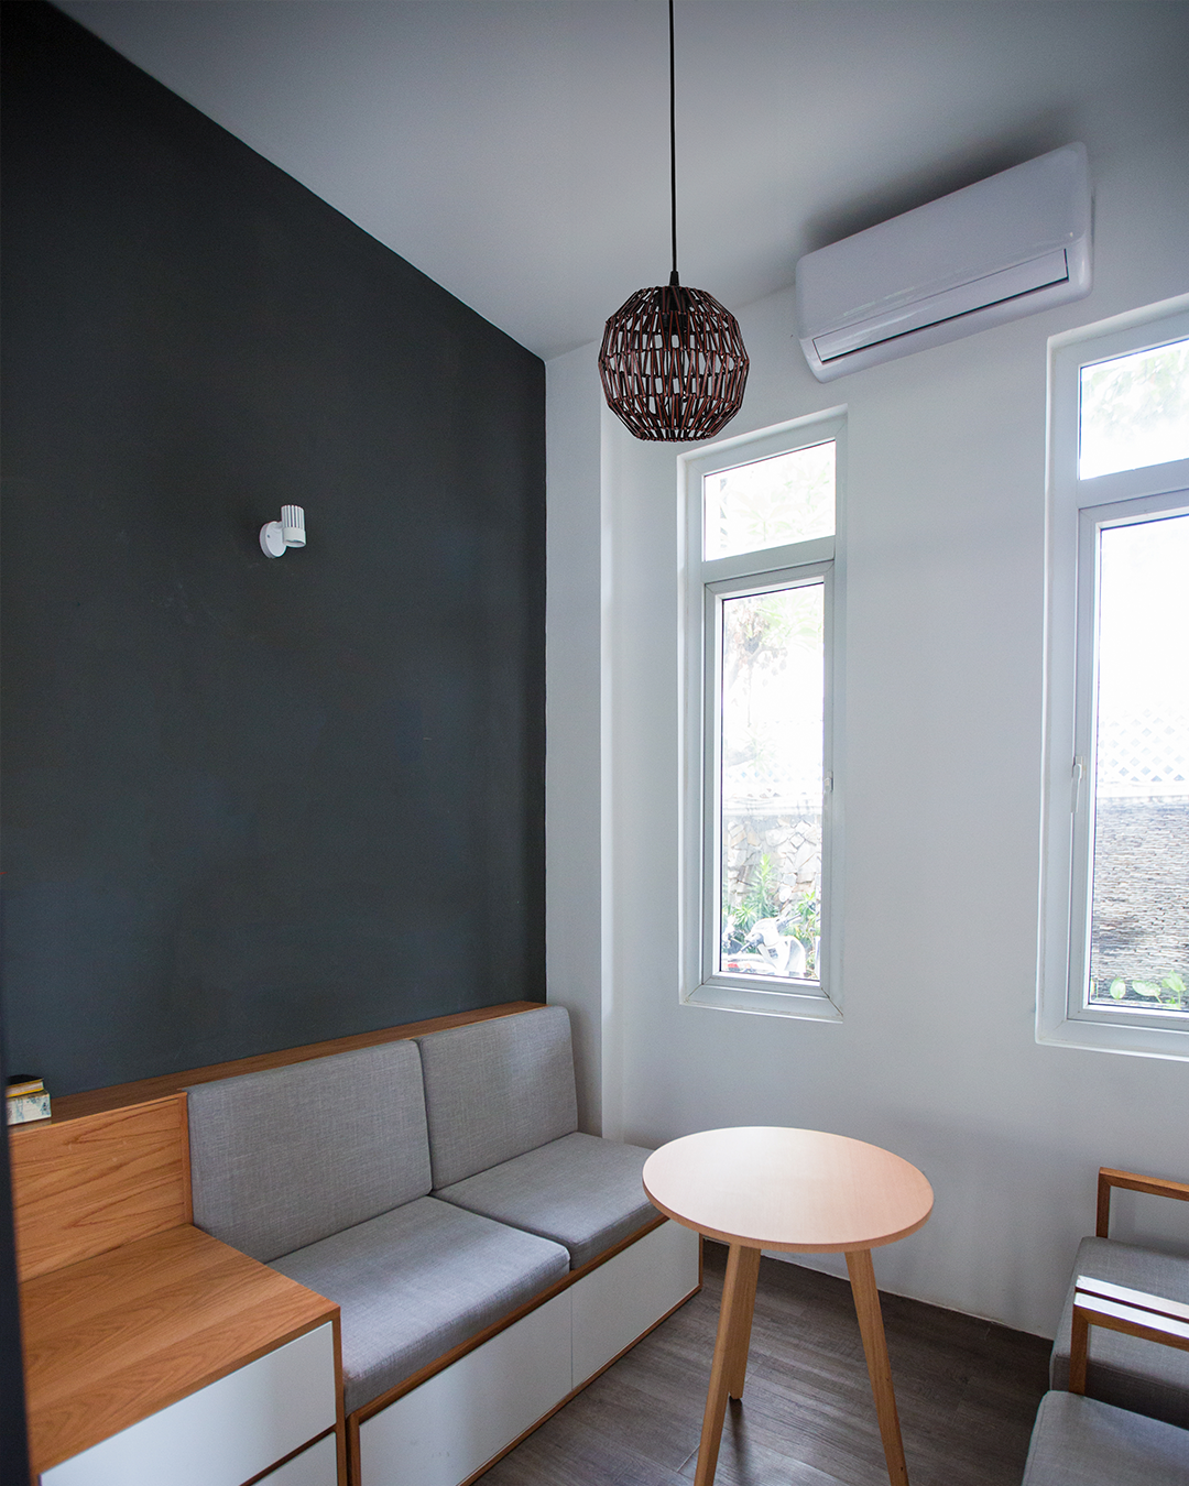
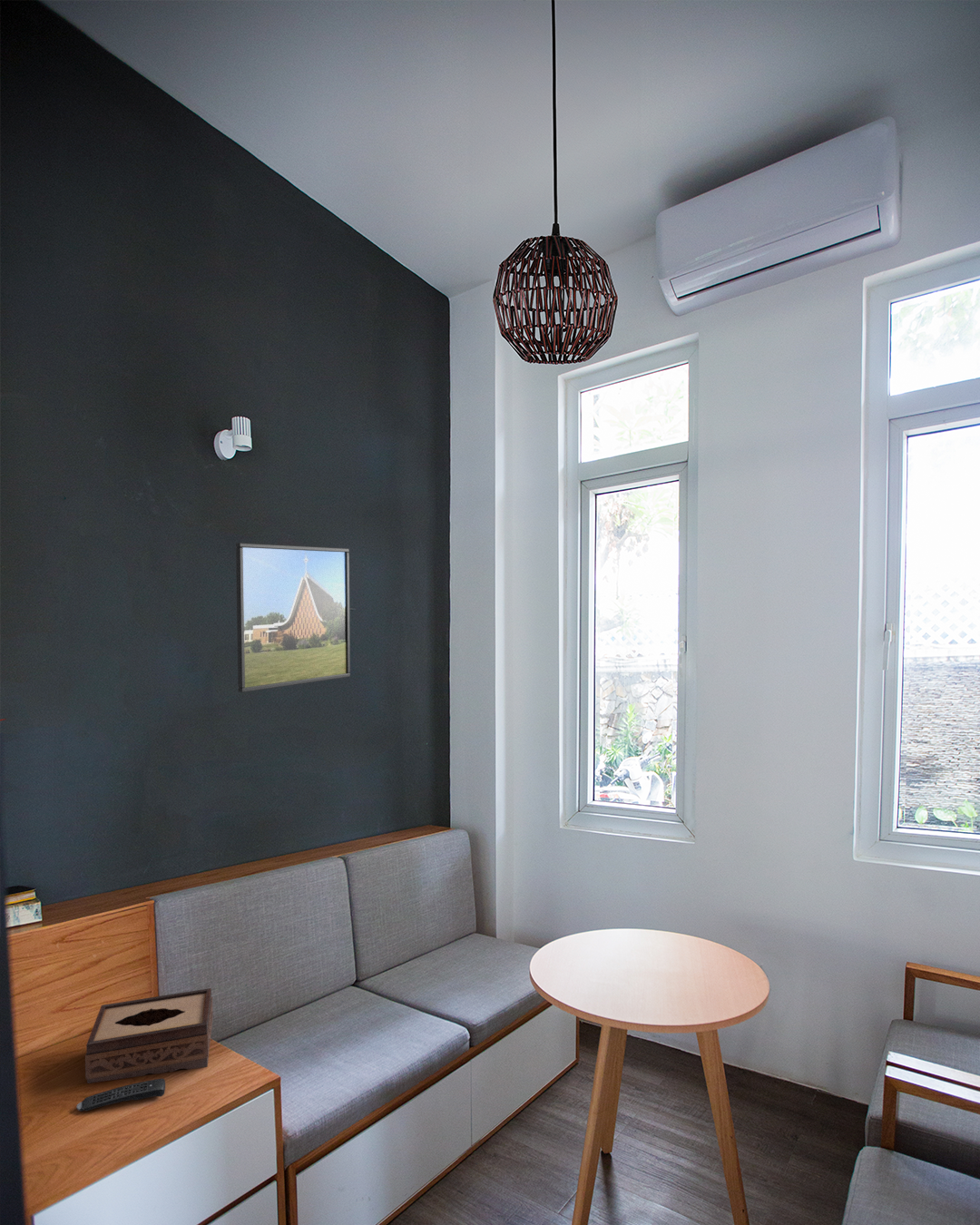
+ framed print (297, 614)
+ remote control (122, 1095)
+ tissue box (152, 1034)
